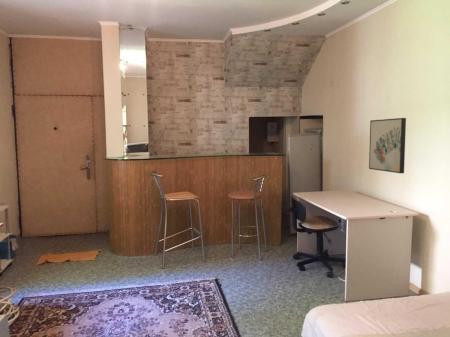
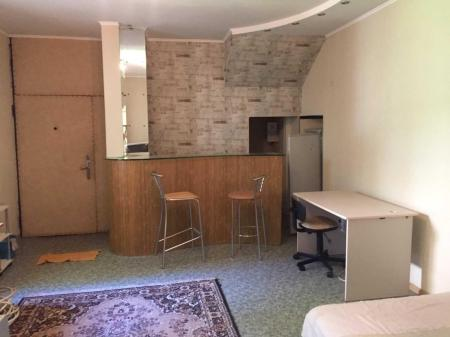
- wall art (386, 145)
